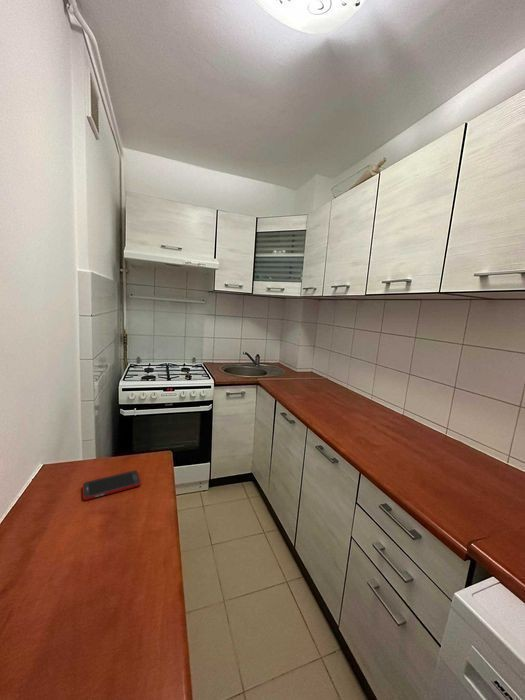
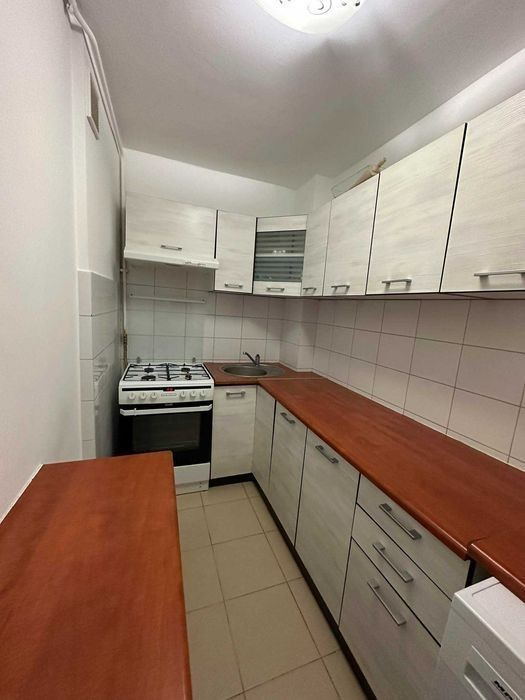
- cell phone (112, 484)
